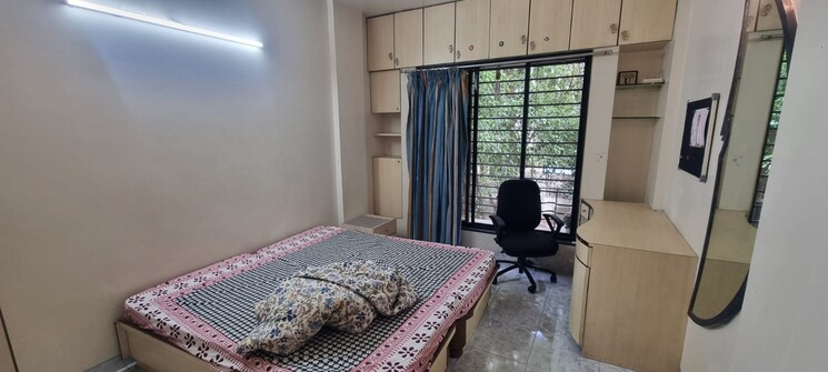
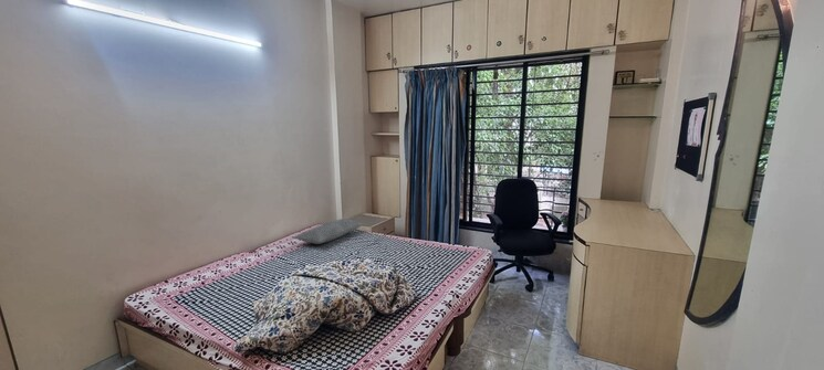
+ pillow (331, 230)
